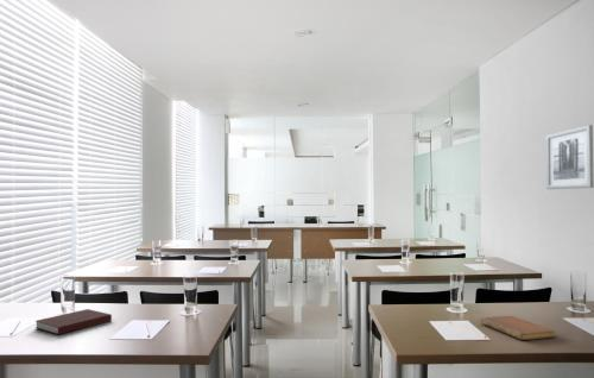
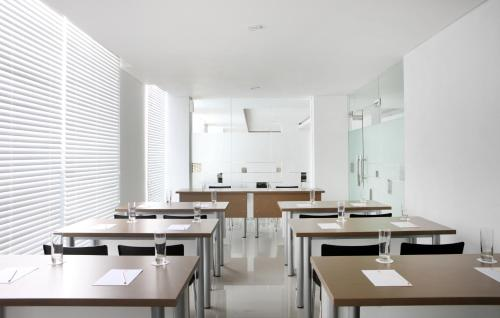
- notebook (74, 321)
- wall art (568, 159)
- notebook (516, 327)
